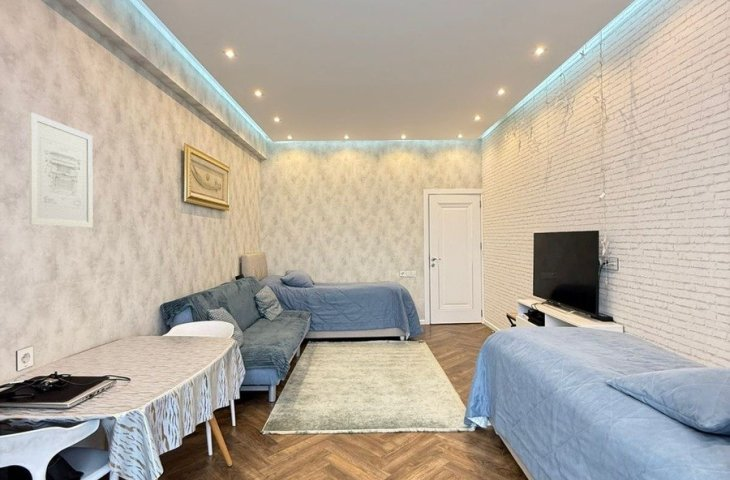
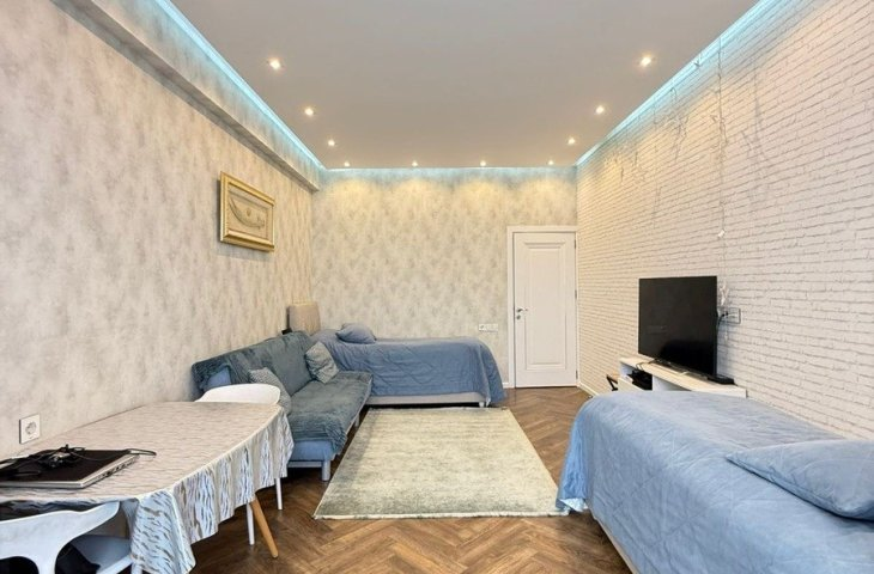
- wall art (63, 175)
